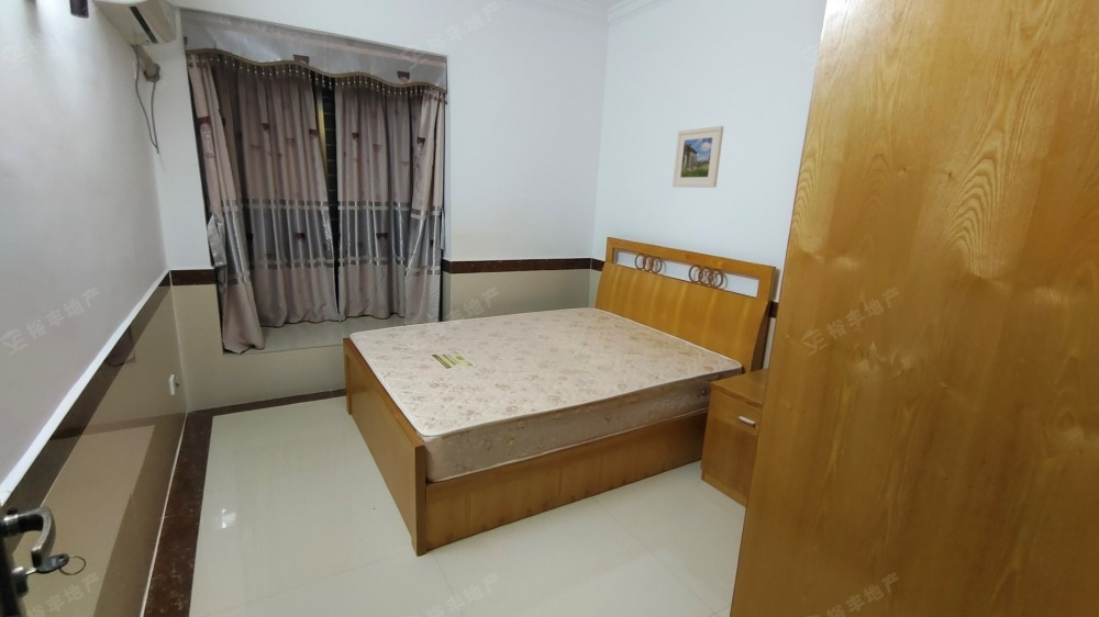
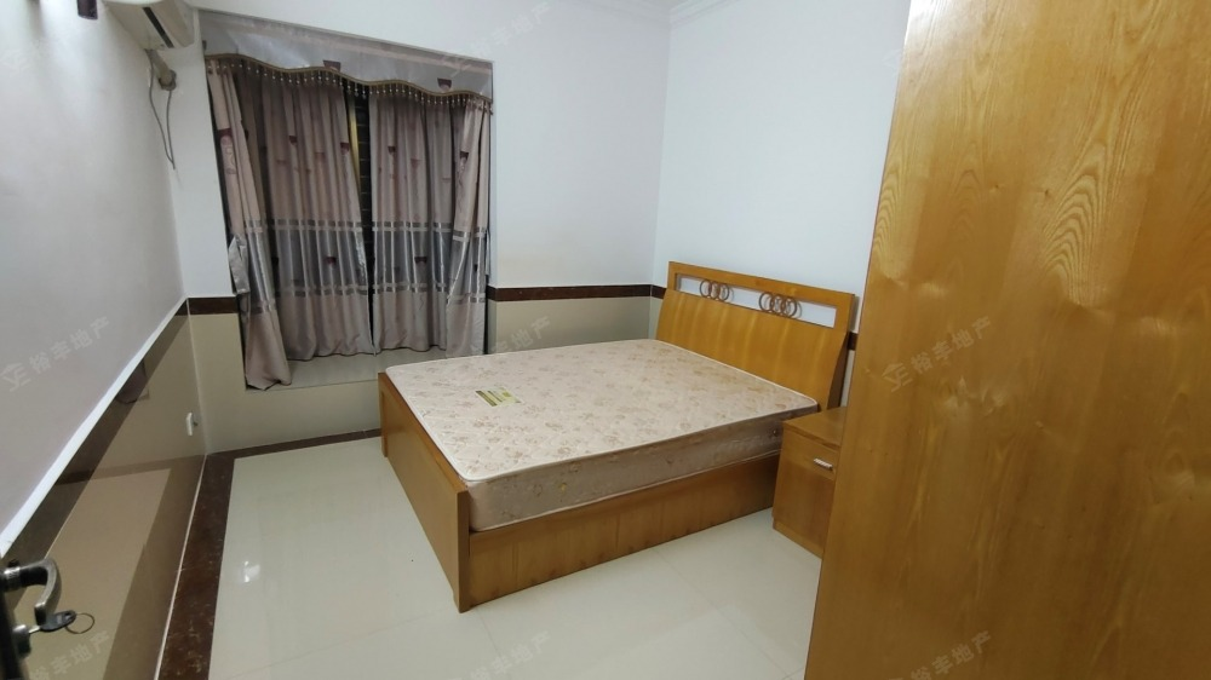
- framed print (696, 158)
